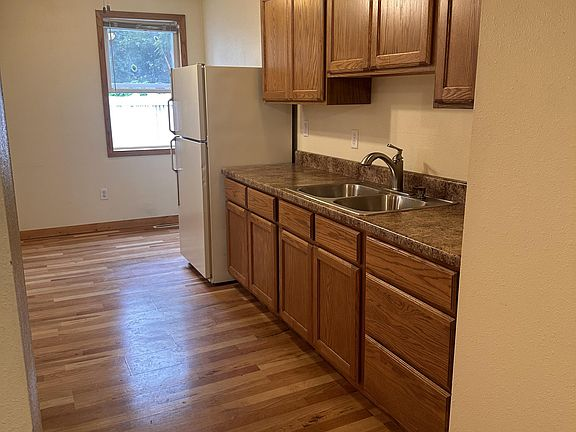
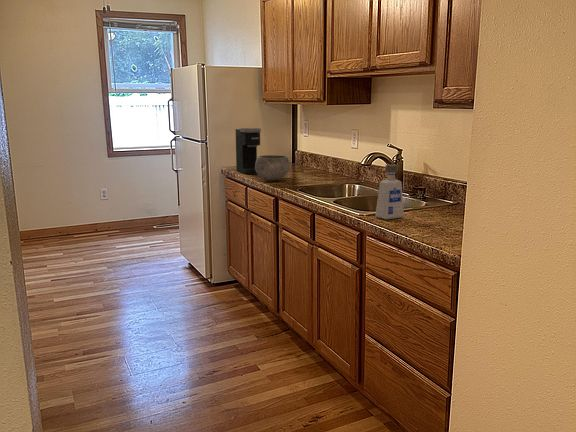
+ coffee maker (248, 150)
+ bowl (272, 168)
+ soap dispenser (390, 191)
